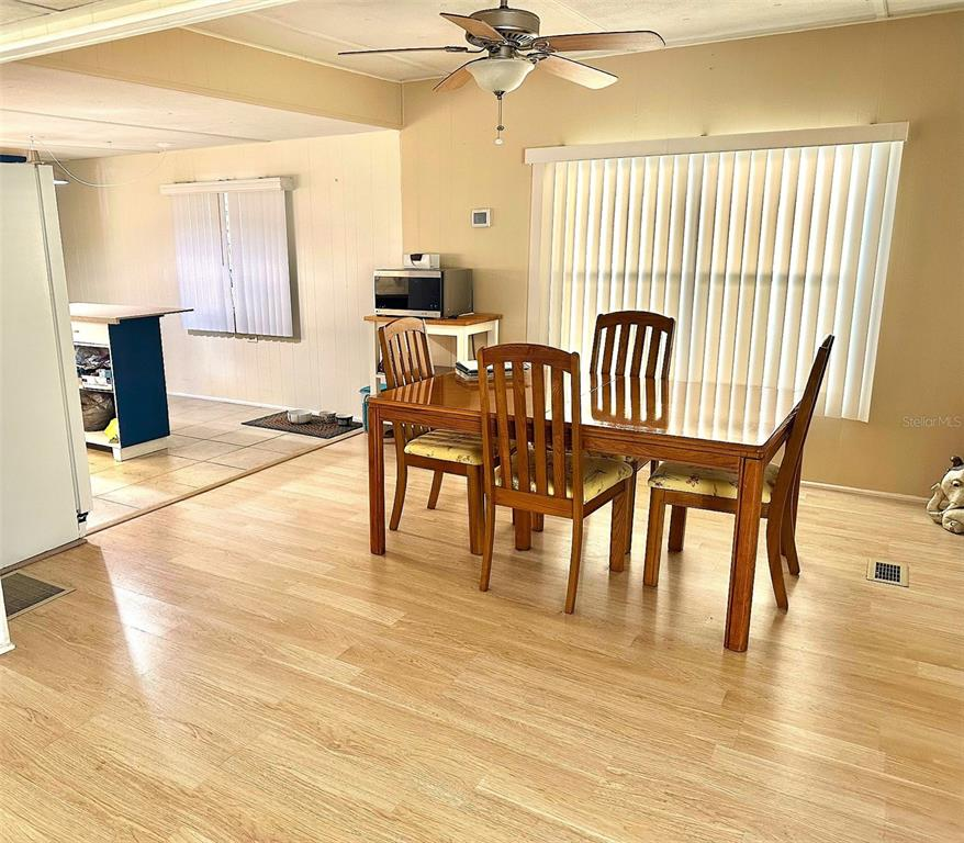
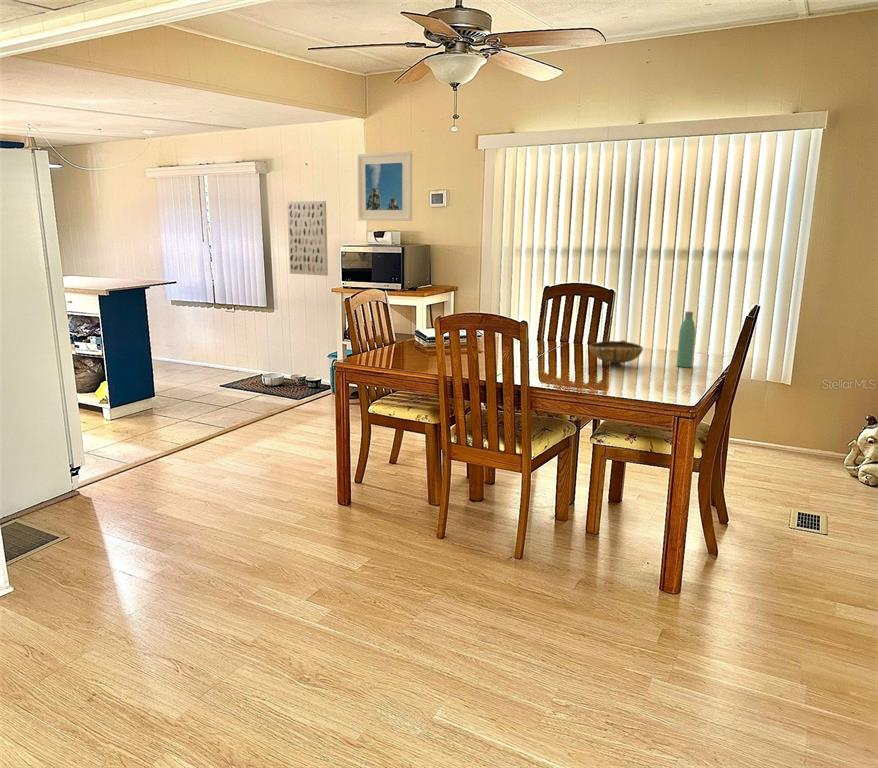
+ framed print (384, 187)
+ wall art (307, 238)
+ bowl (615, 354)
+ bottle (686, 339)
